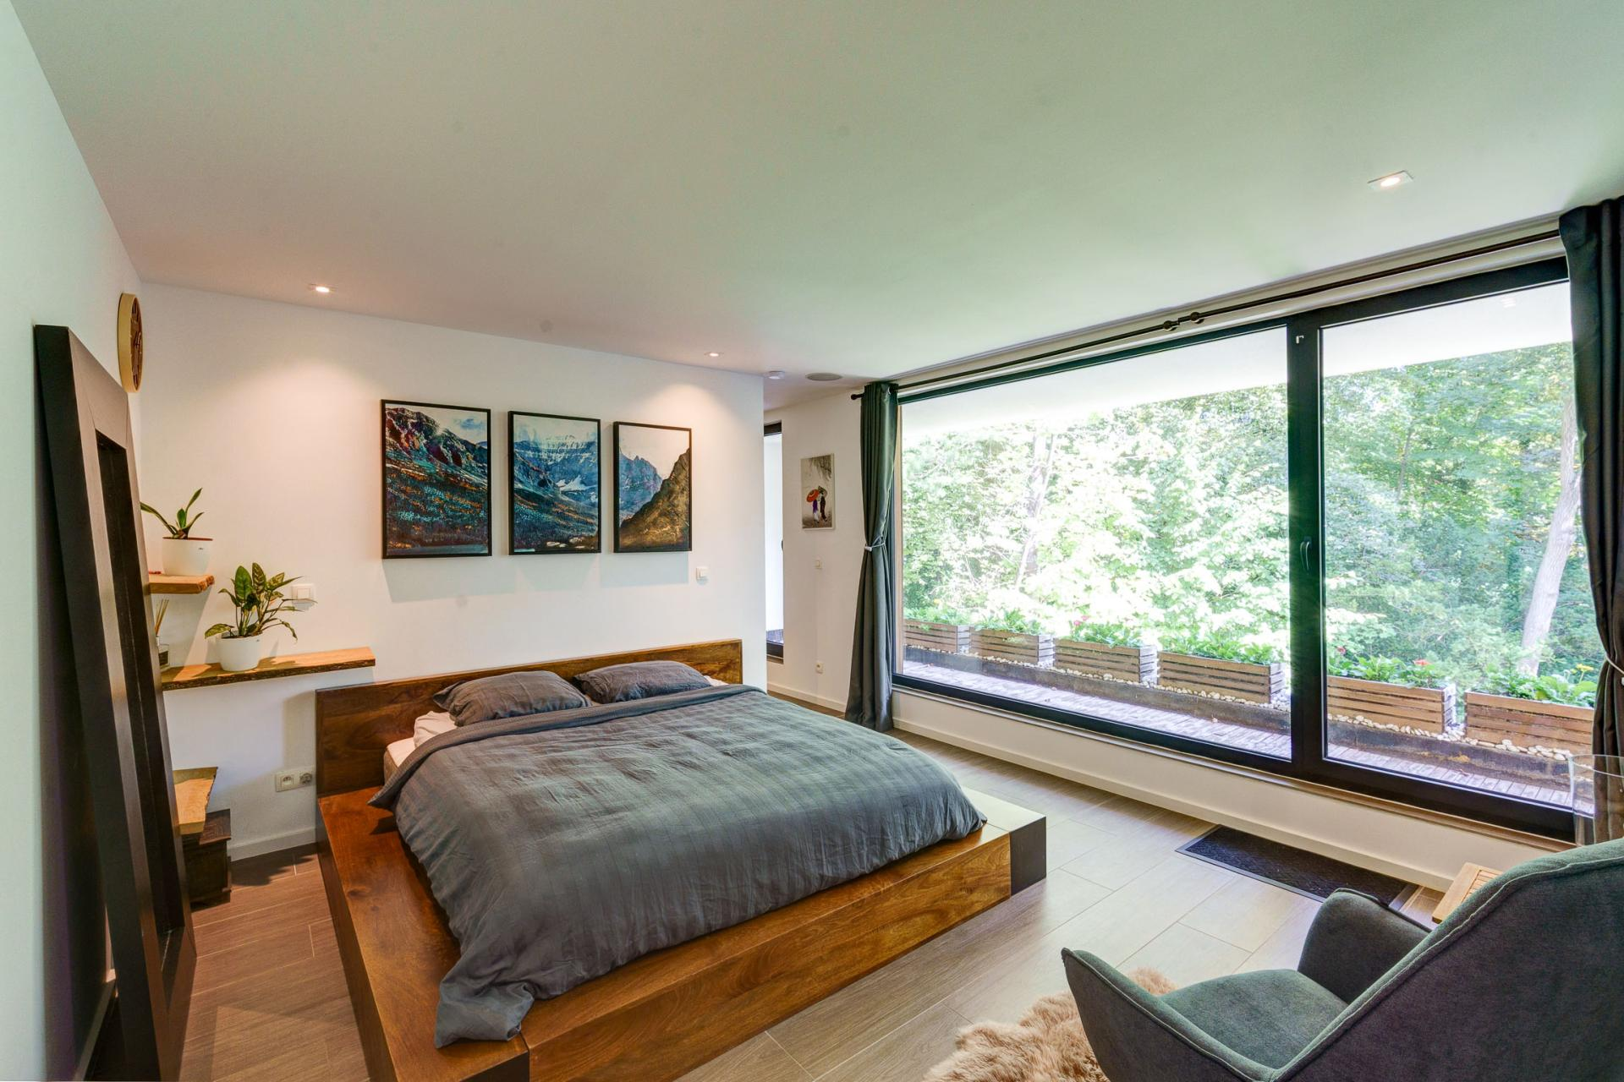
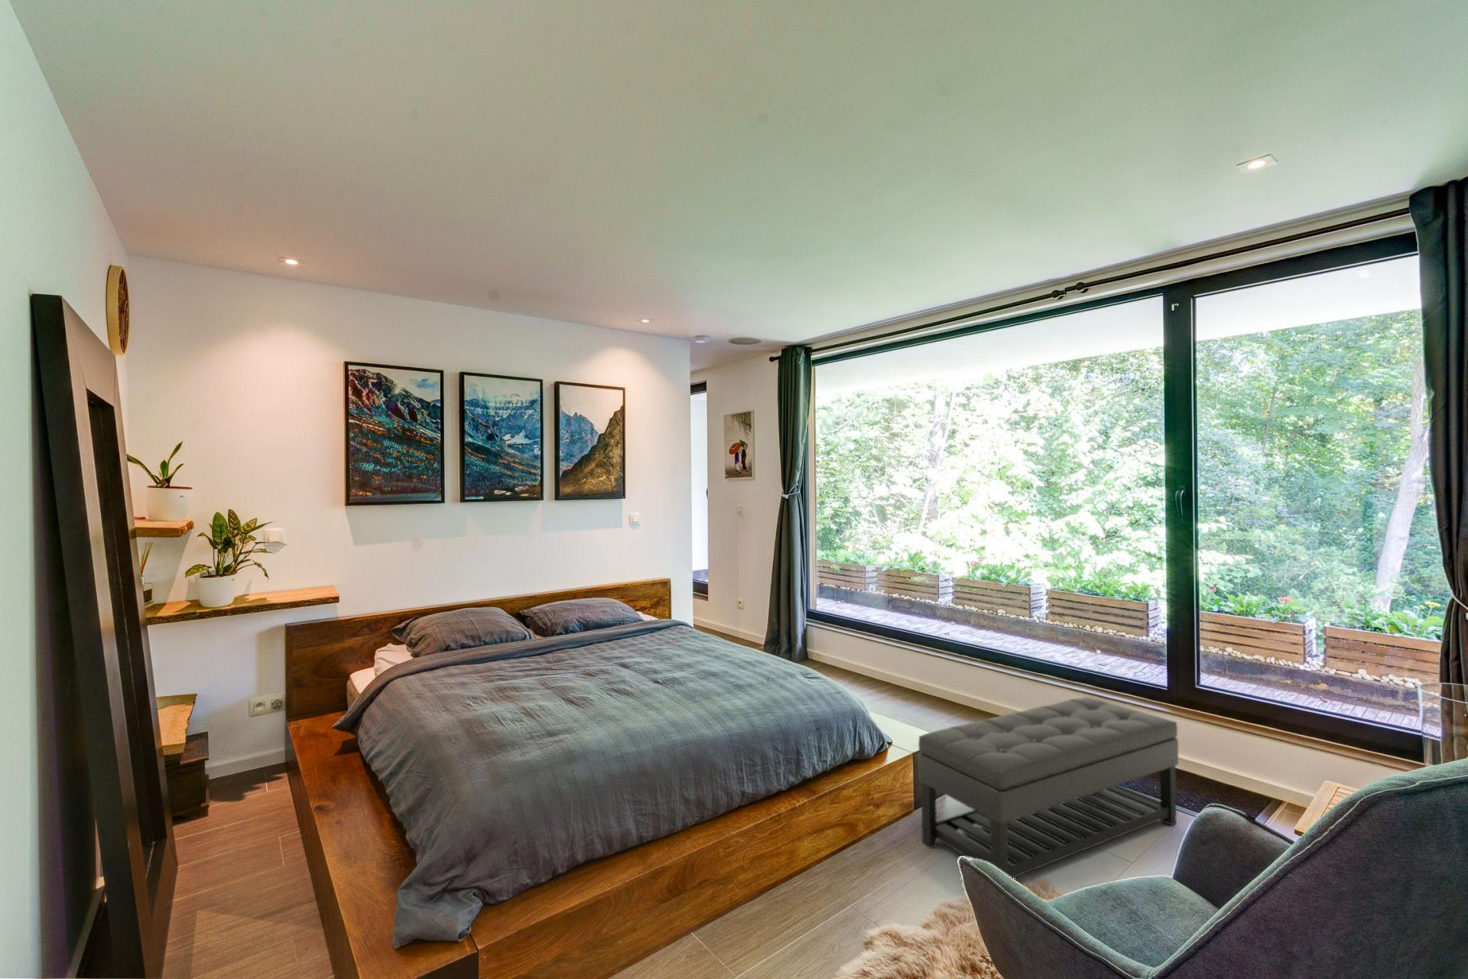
+ ottoman (1051, 779)
